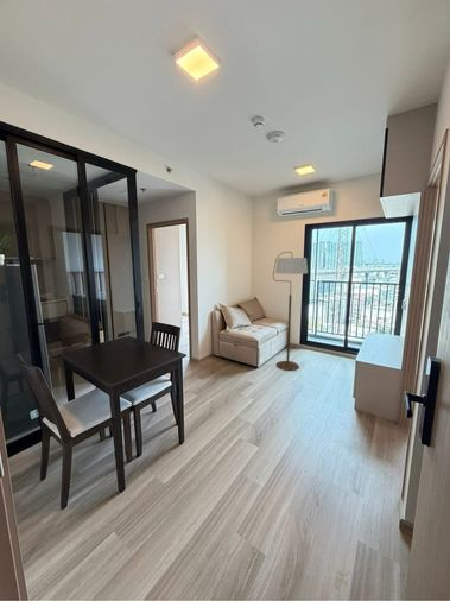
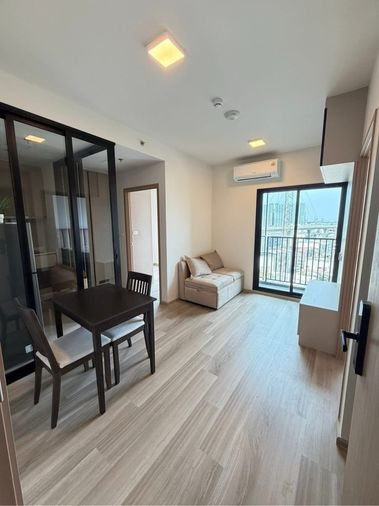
- floor lamp (289, 310)
